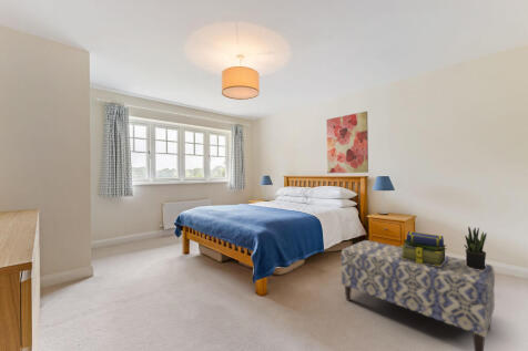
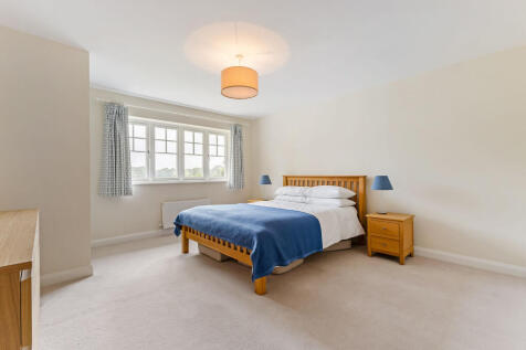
- stack of books (424, 247)
- potted plant (475, 246)
- bench (409, 285)
- wall art (346, 144)
